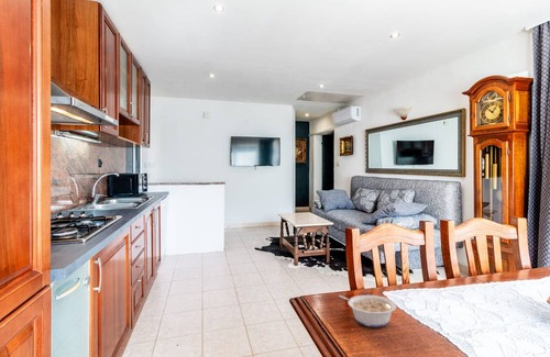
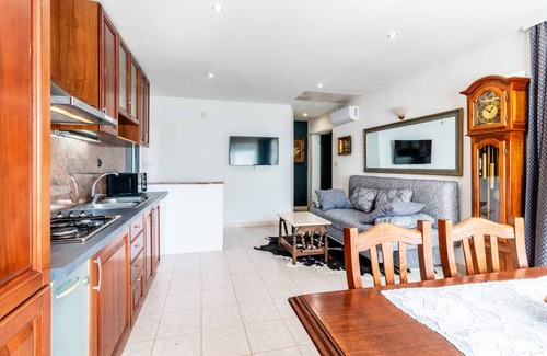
- legume (370, 310)
